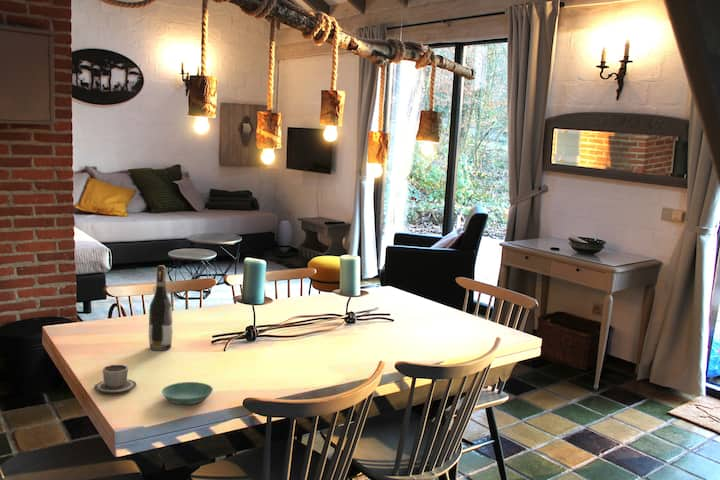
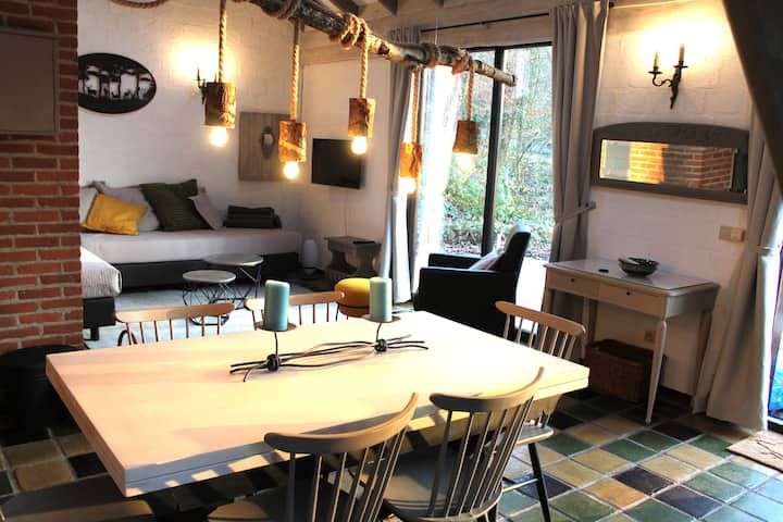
- cup (115, 377)
- wine bottle (160, 306)
- saucer (187, 394)
